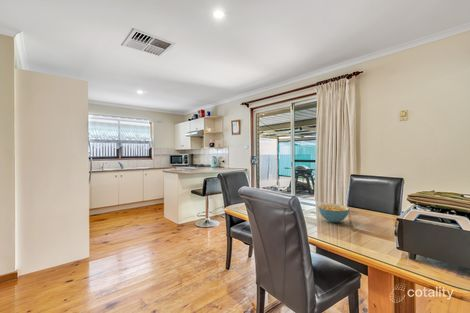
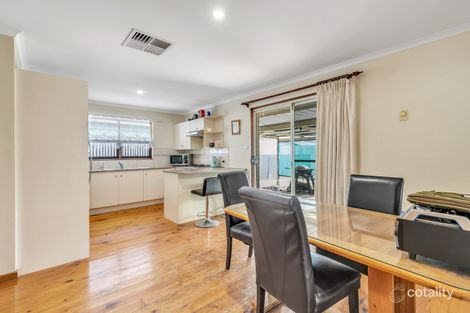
- cereal bowl (333, 214)
